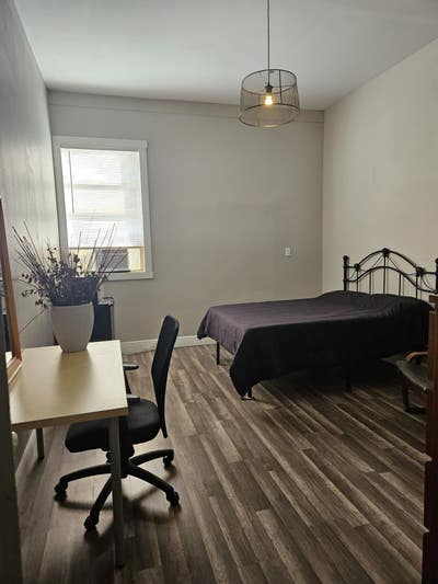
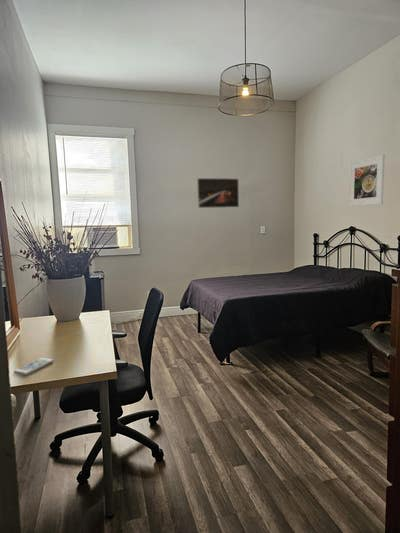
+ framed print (365, 182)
+ smartphone (34, 365)
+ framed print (218, 193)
